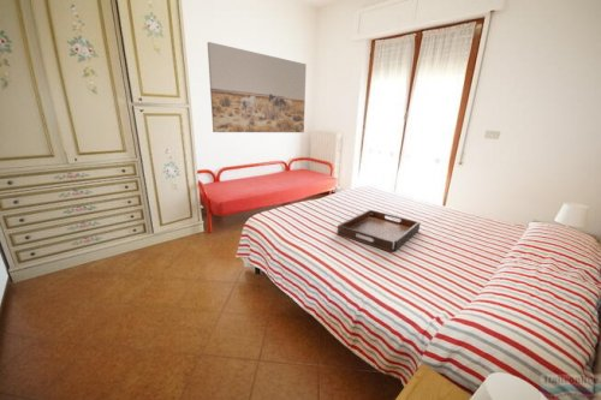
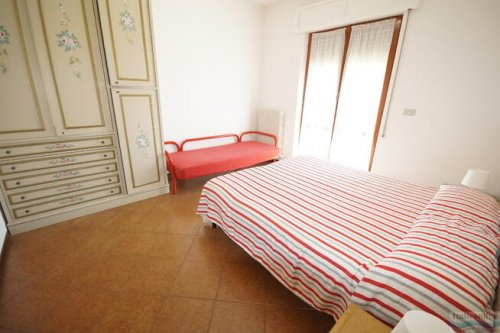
- serving tray (379, 227)
- wall art (263, 95)
